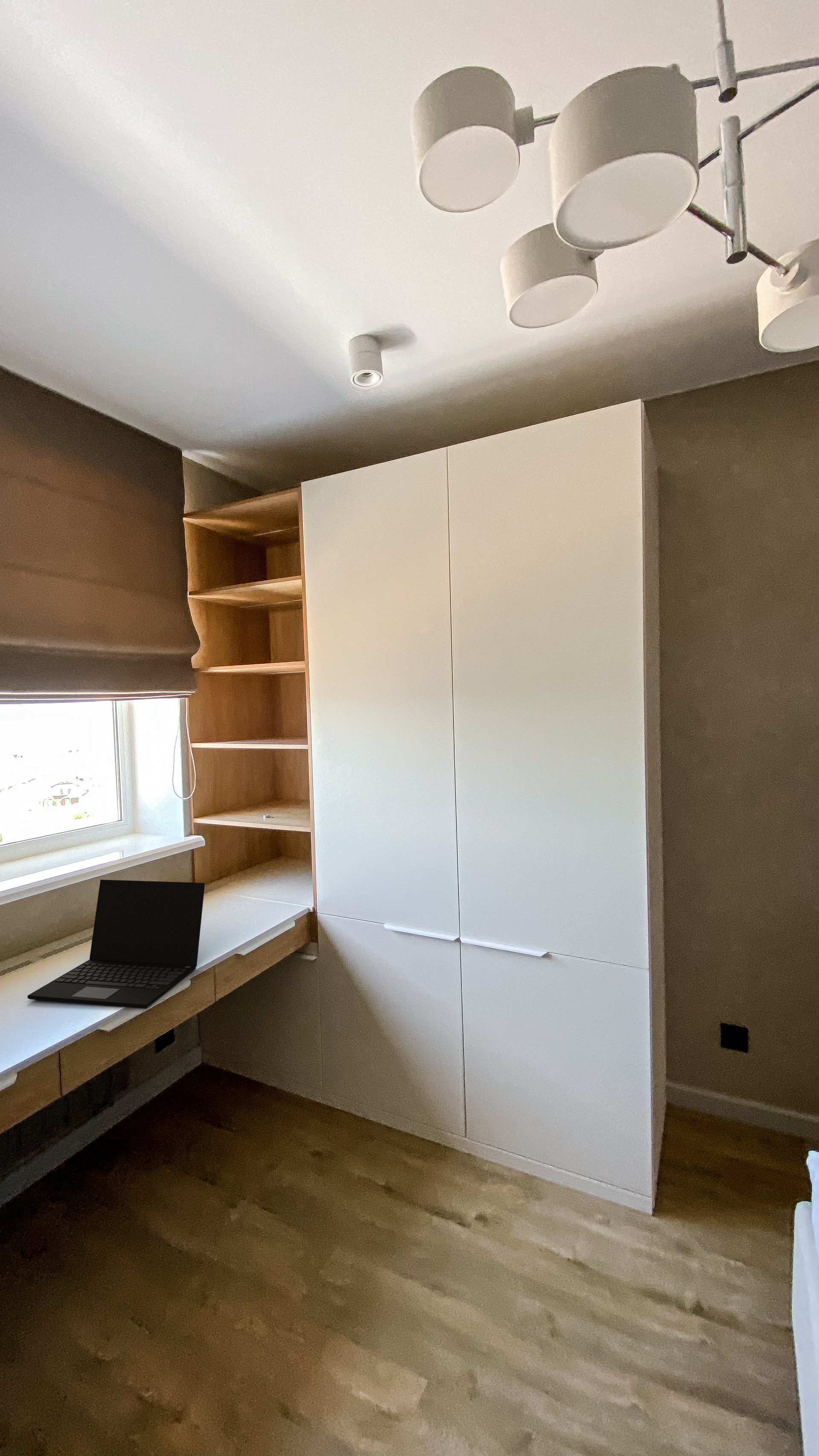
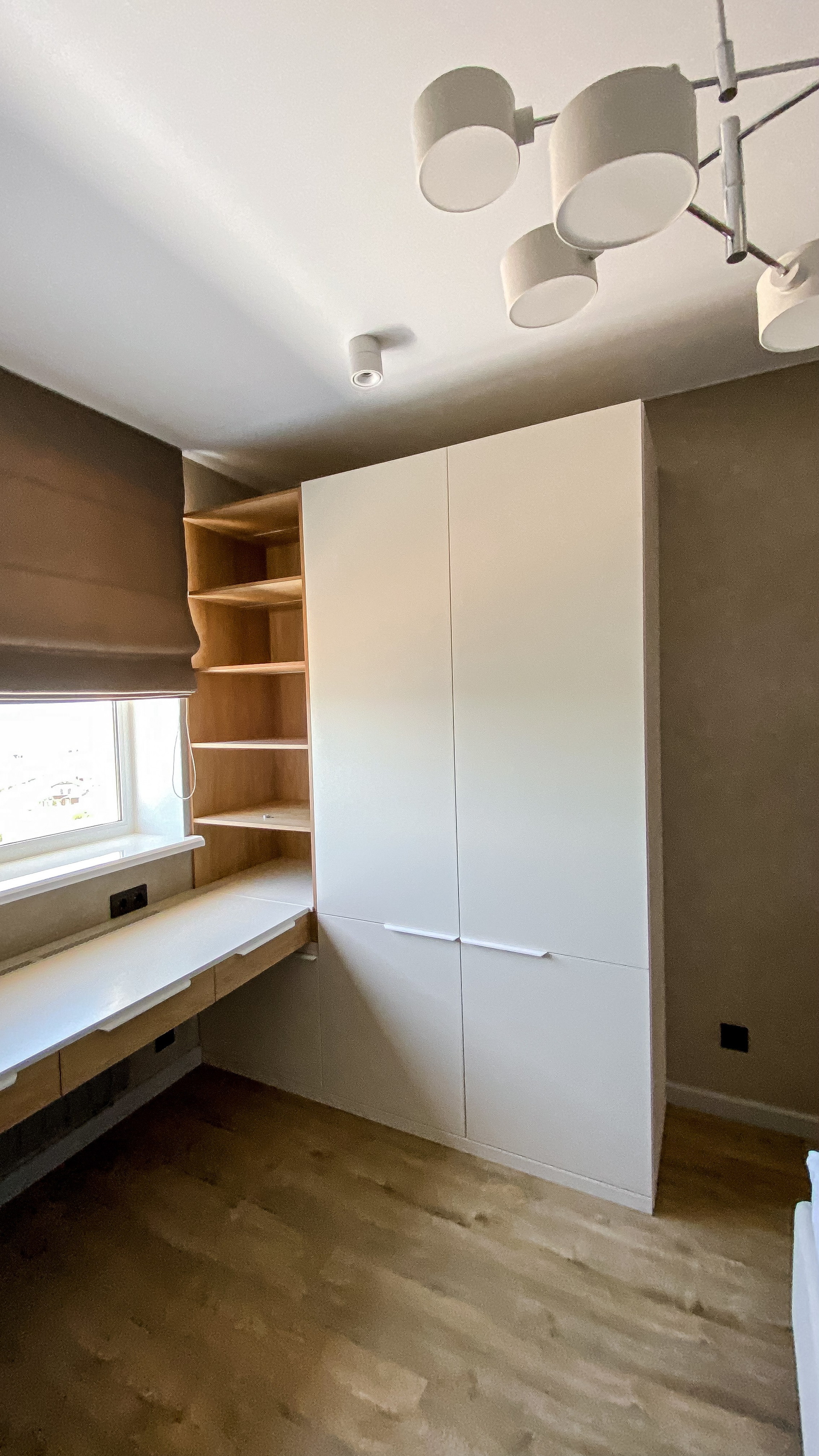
- laptop (122, 937)
